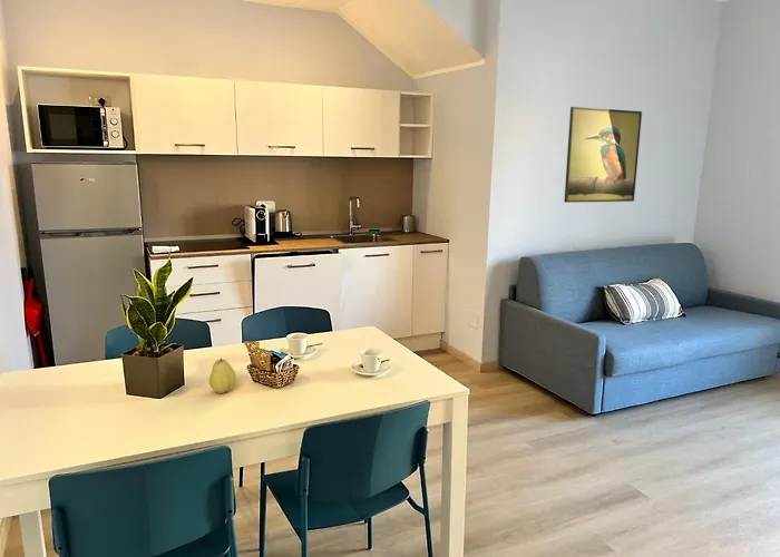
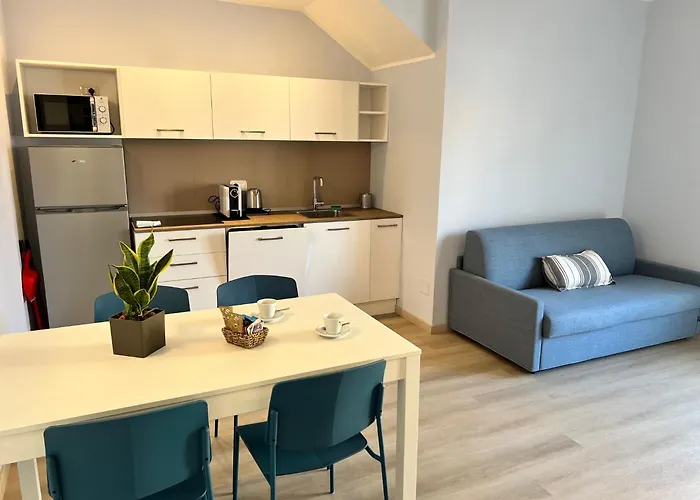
- fruit (221, 373)
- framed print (603, 156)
